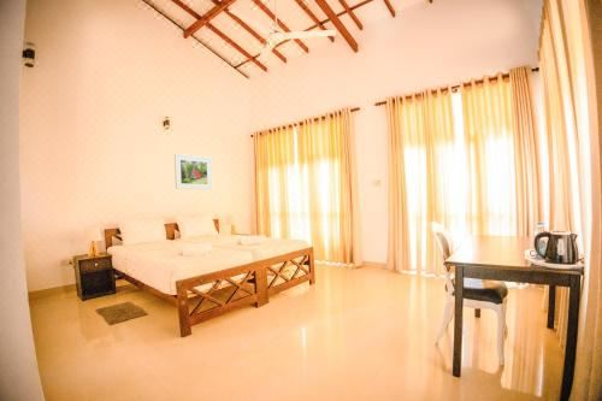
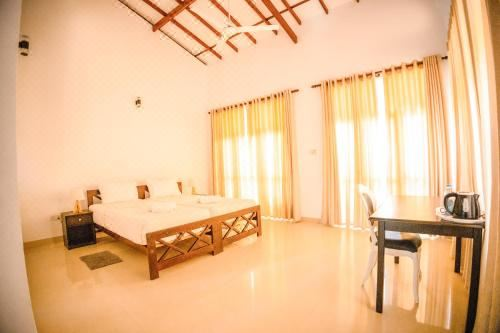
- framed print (194, 172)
